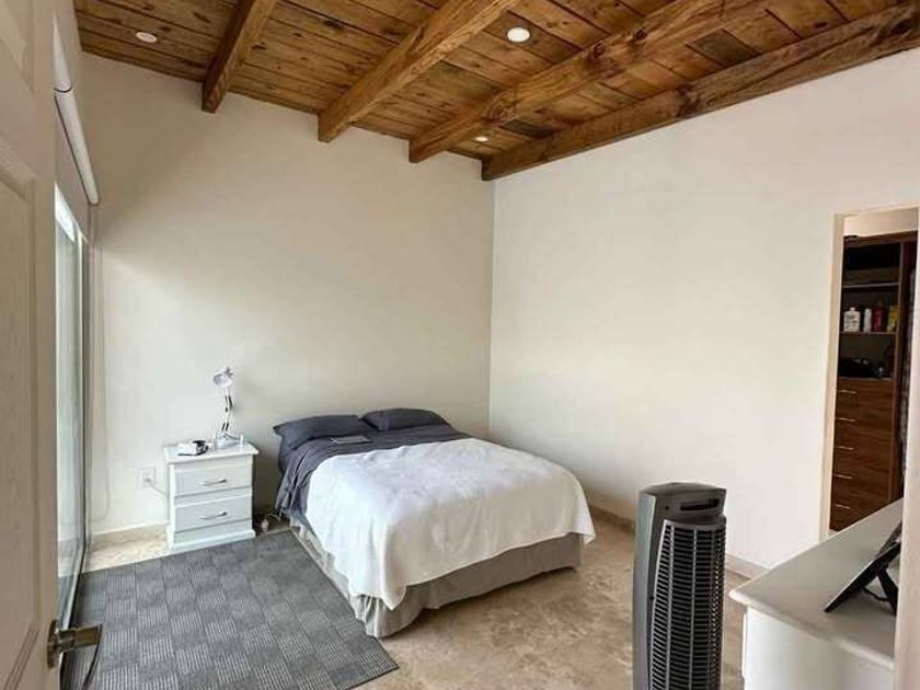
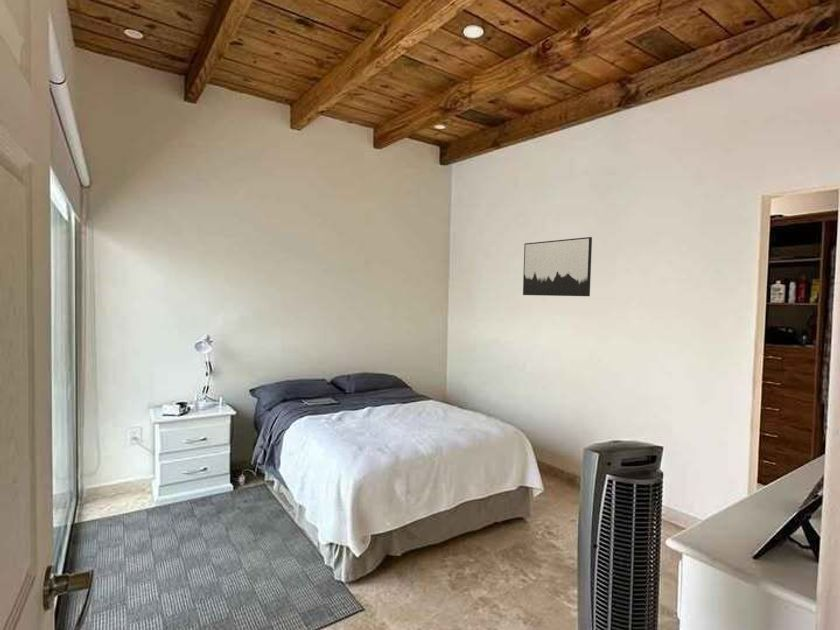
+ wall art (554, 268)
